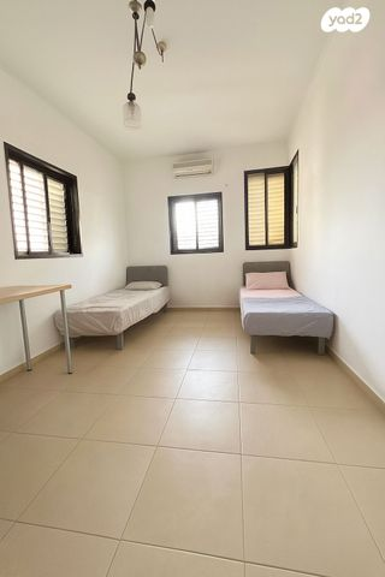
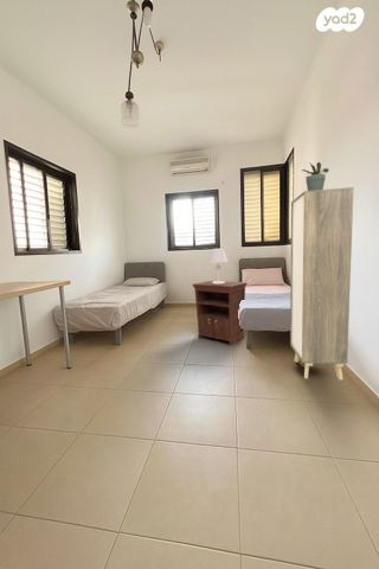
+ cabinet (317, 286)
+ nightstand (219, 311)
+ potted plant (314, 178)
+ table lamp (218, 266)
